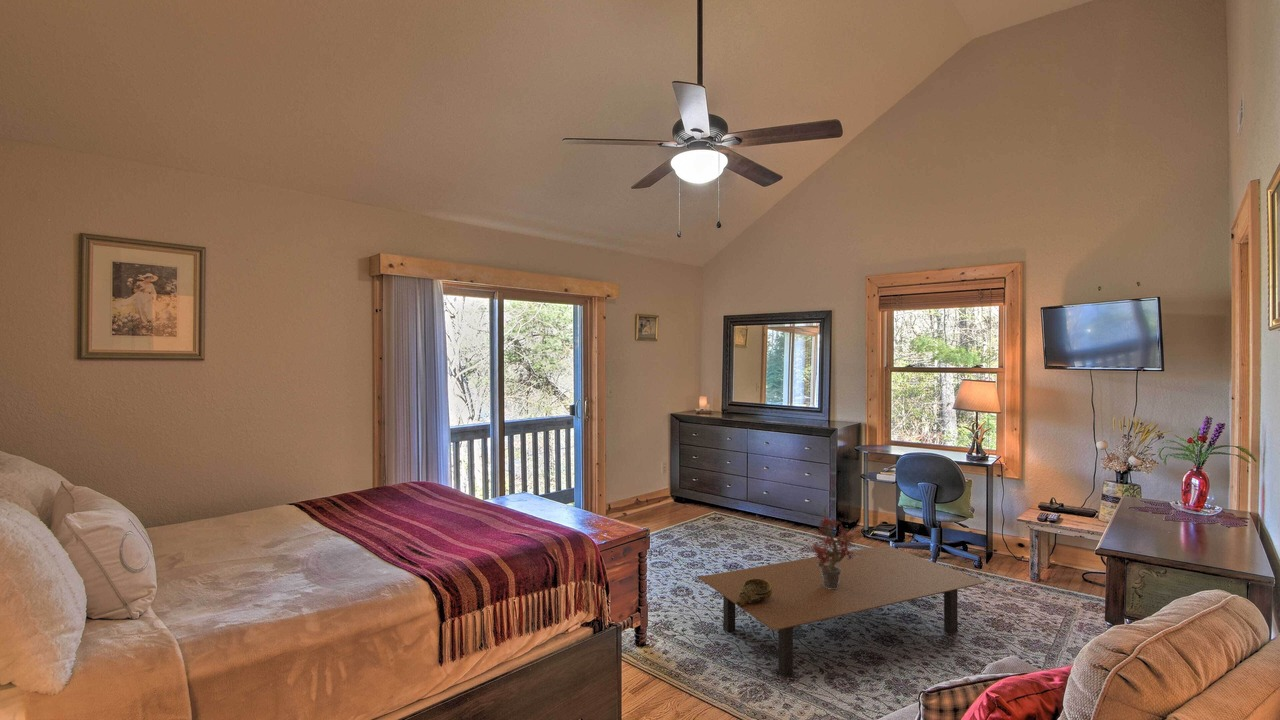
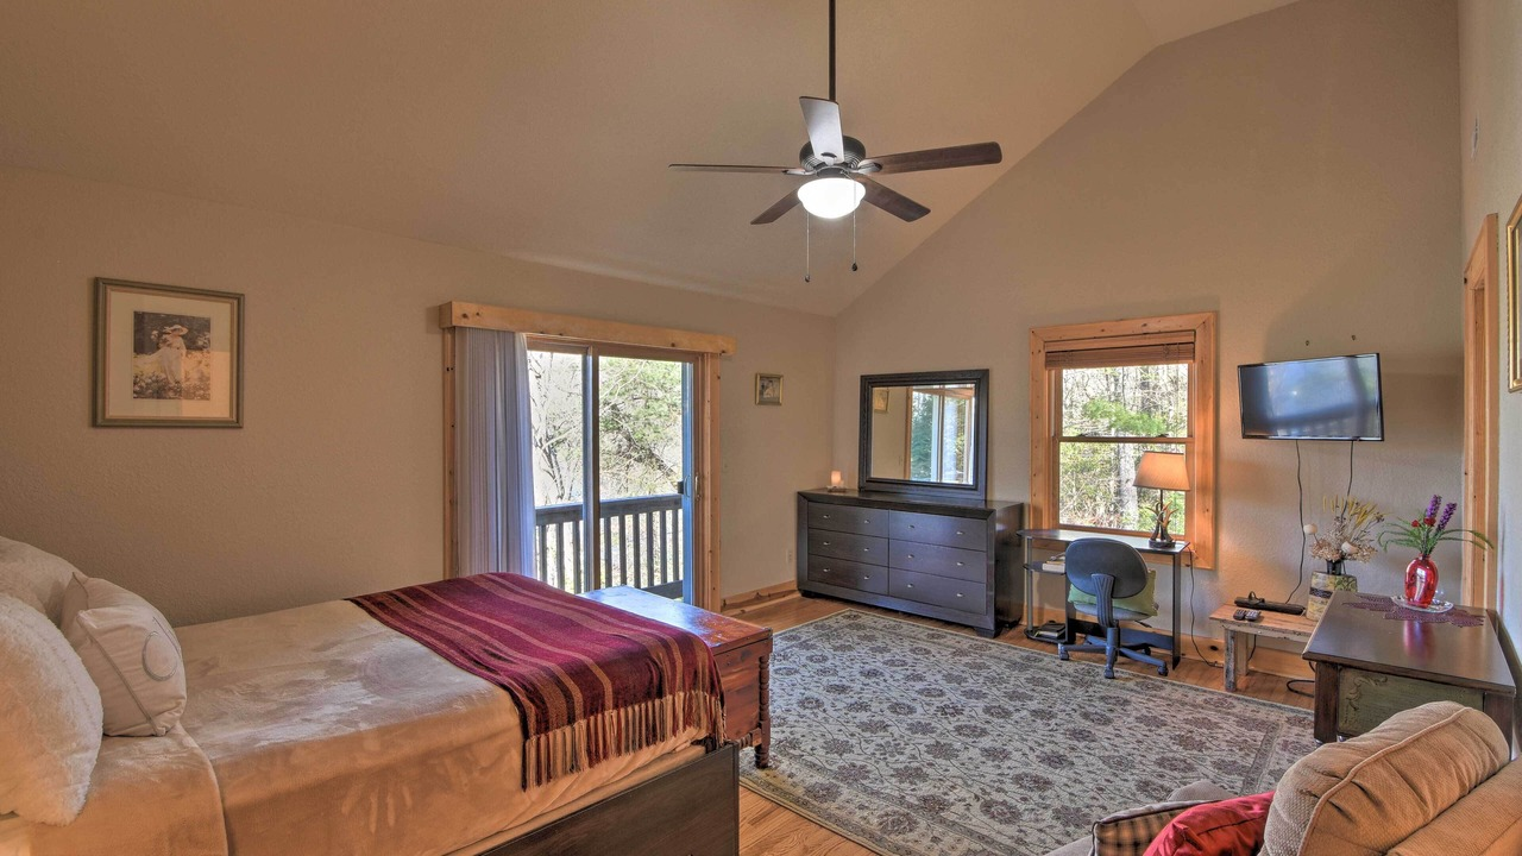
- decorative bowl (752, 591)
- potted plant (830, 544)
- coffee table (840, 604)
